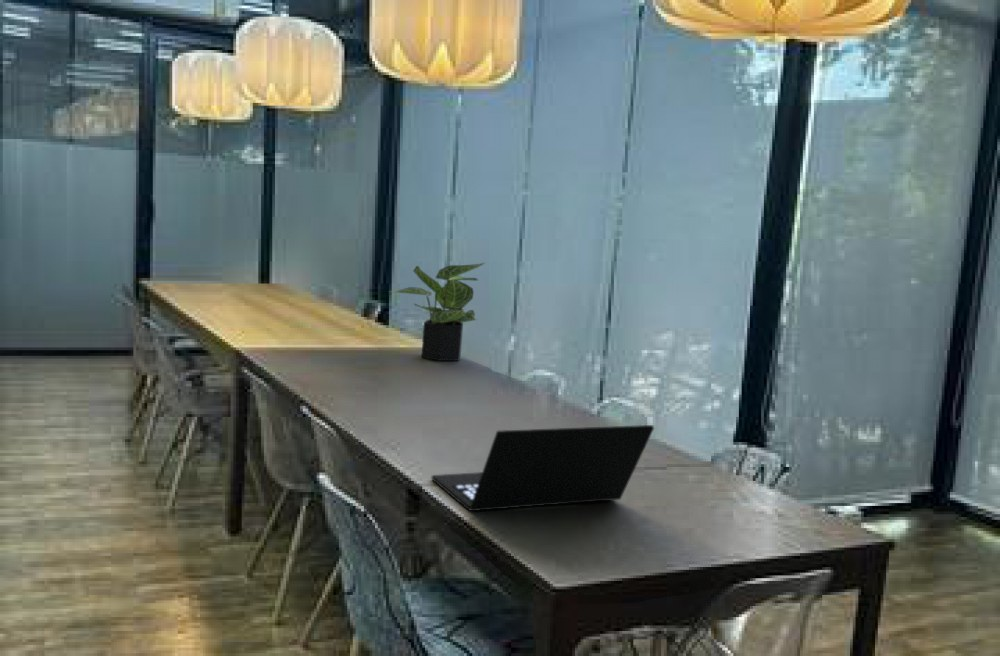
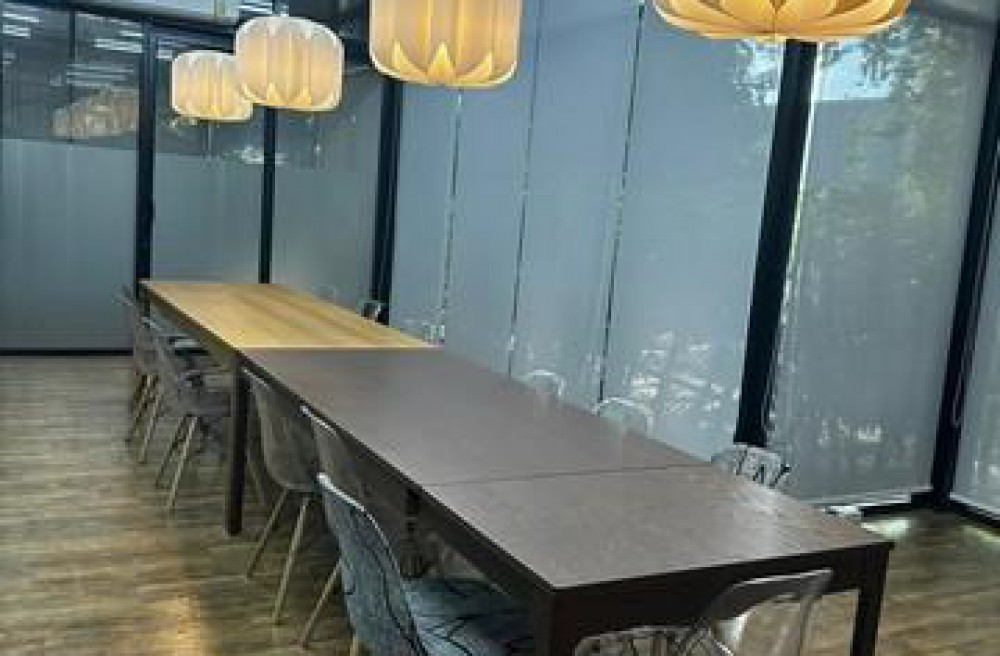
- laptop (538, 453)
- potted plant (443, 308)
